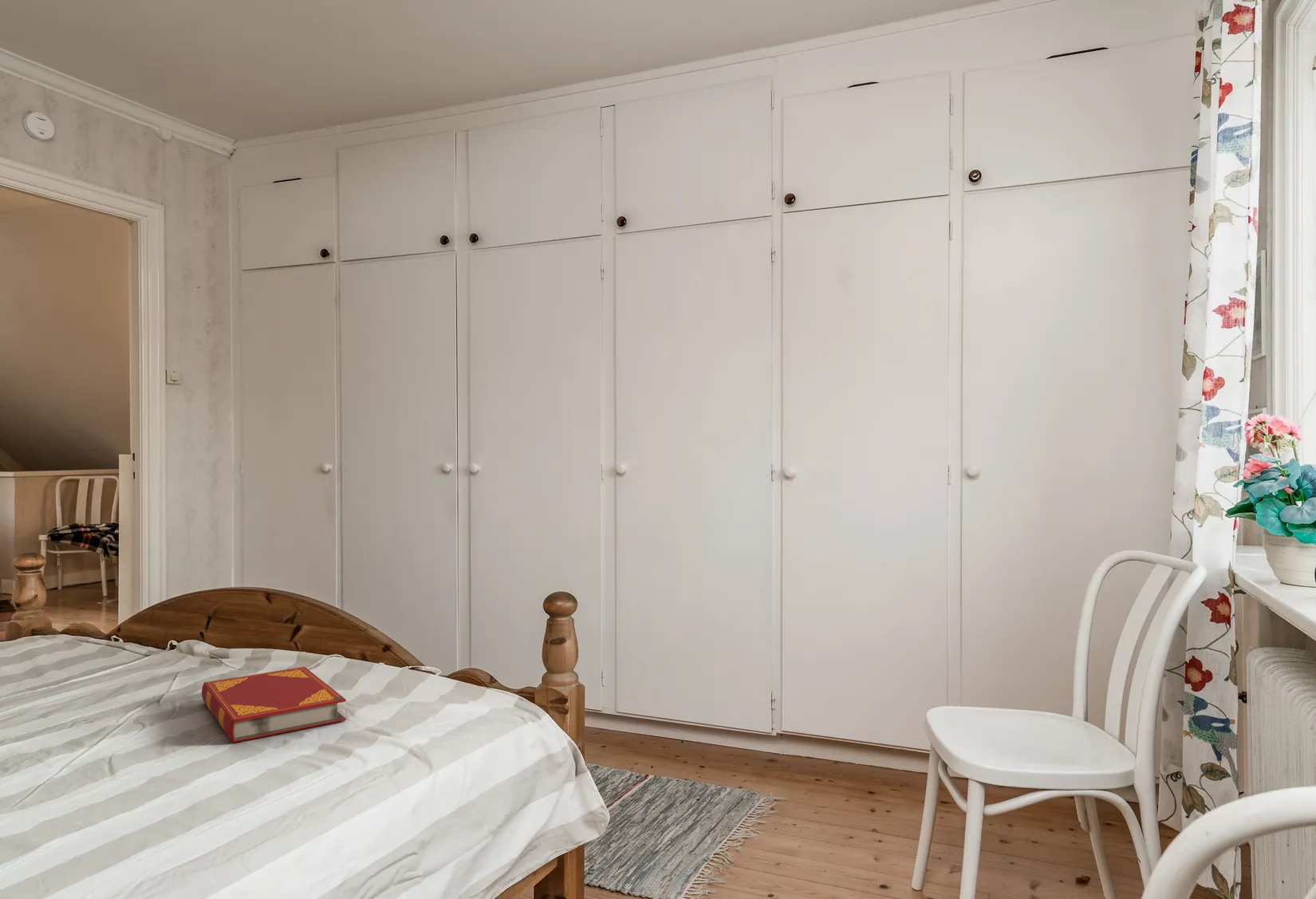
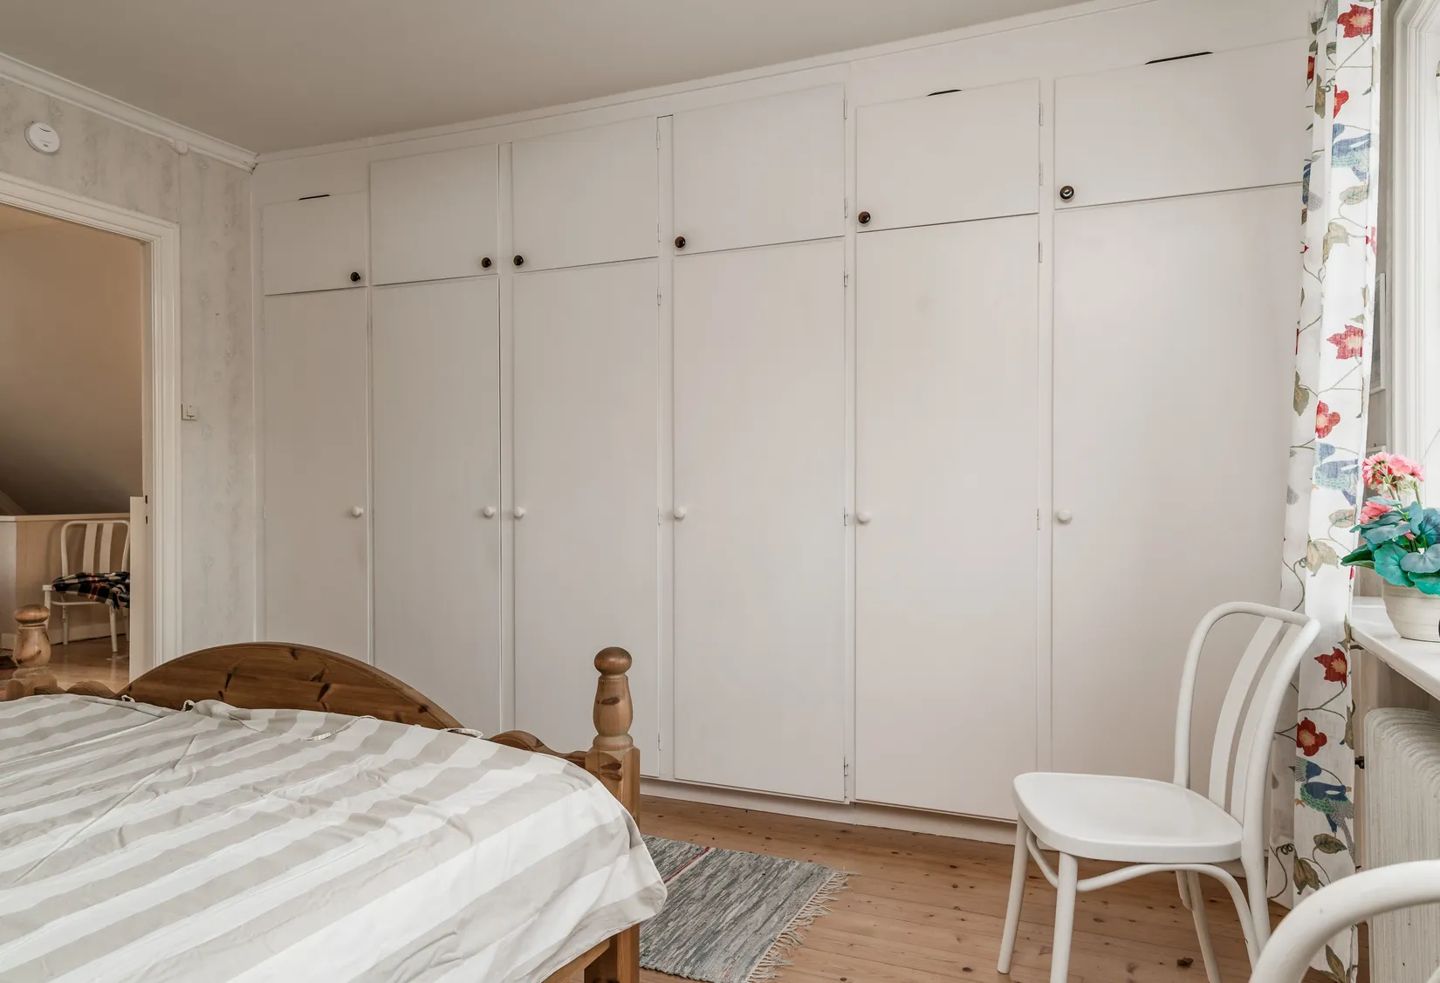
- hardback book (271, 700)
